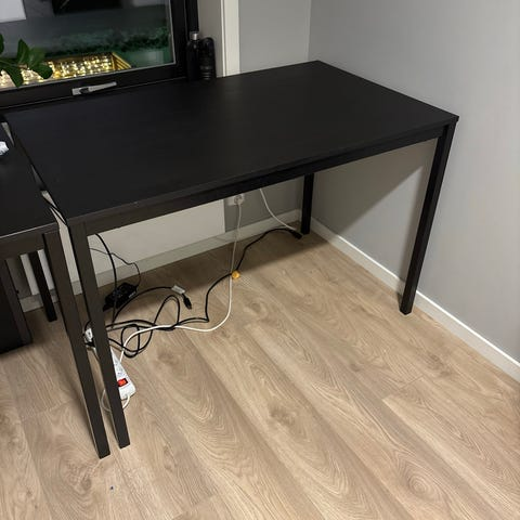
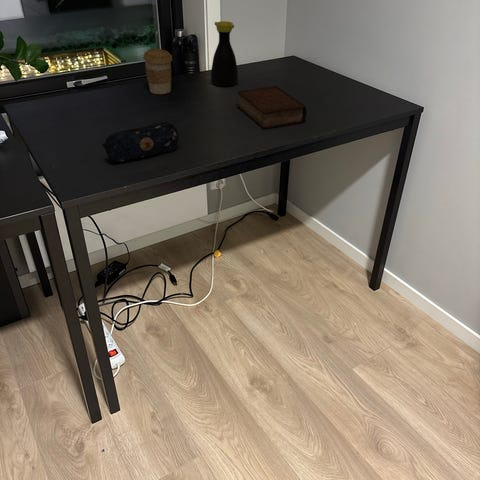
+ bottle (224, 53)
+ coffee cup (158, 71)
+ book (270, 106)
+ pencil case (142, 141)
